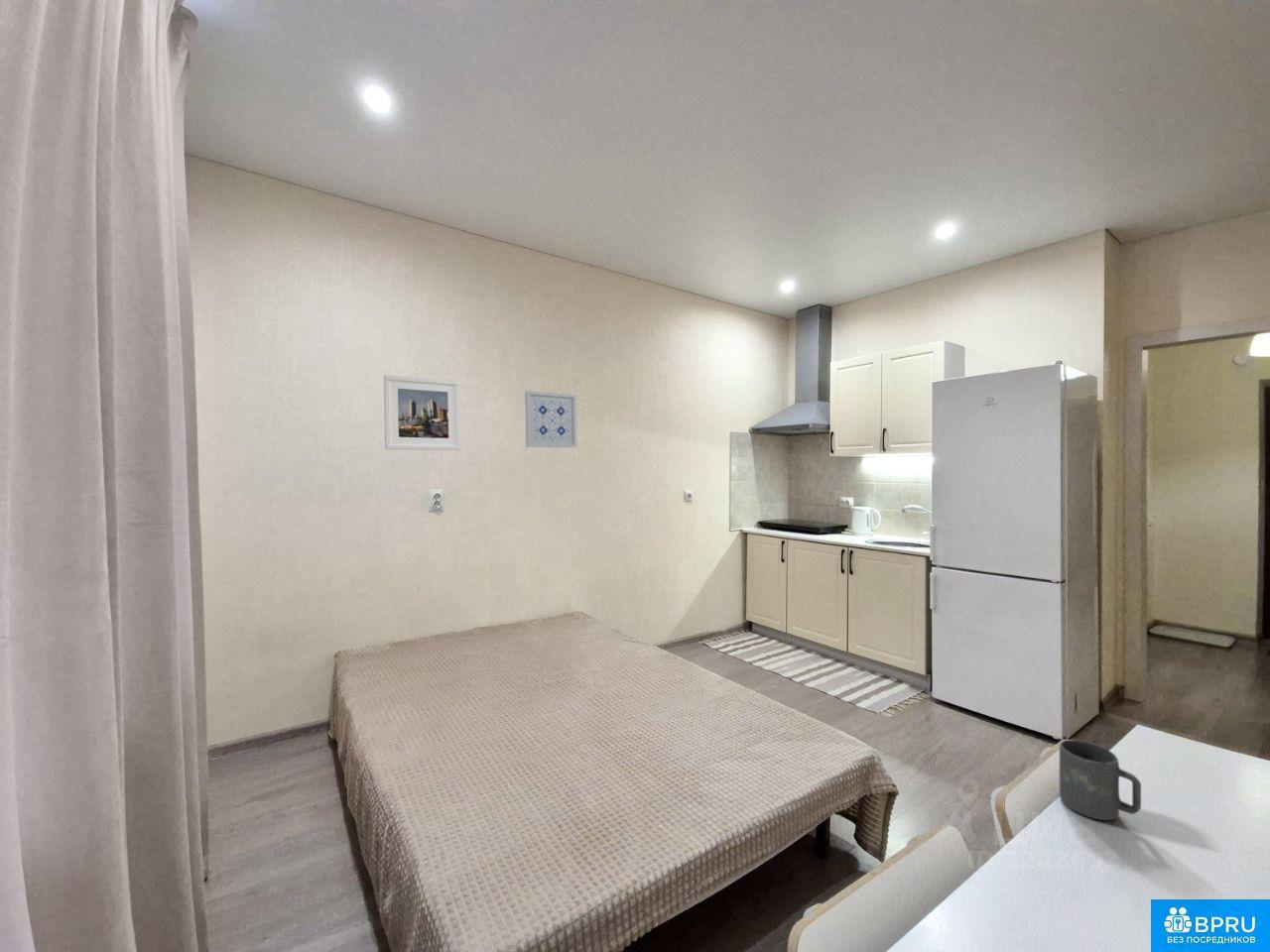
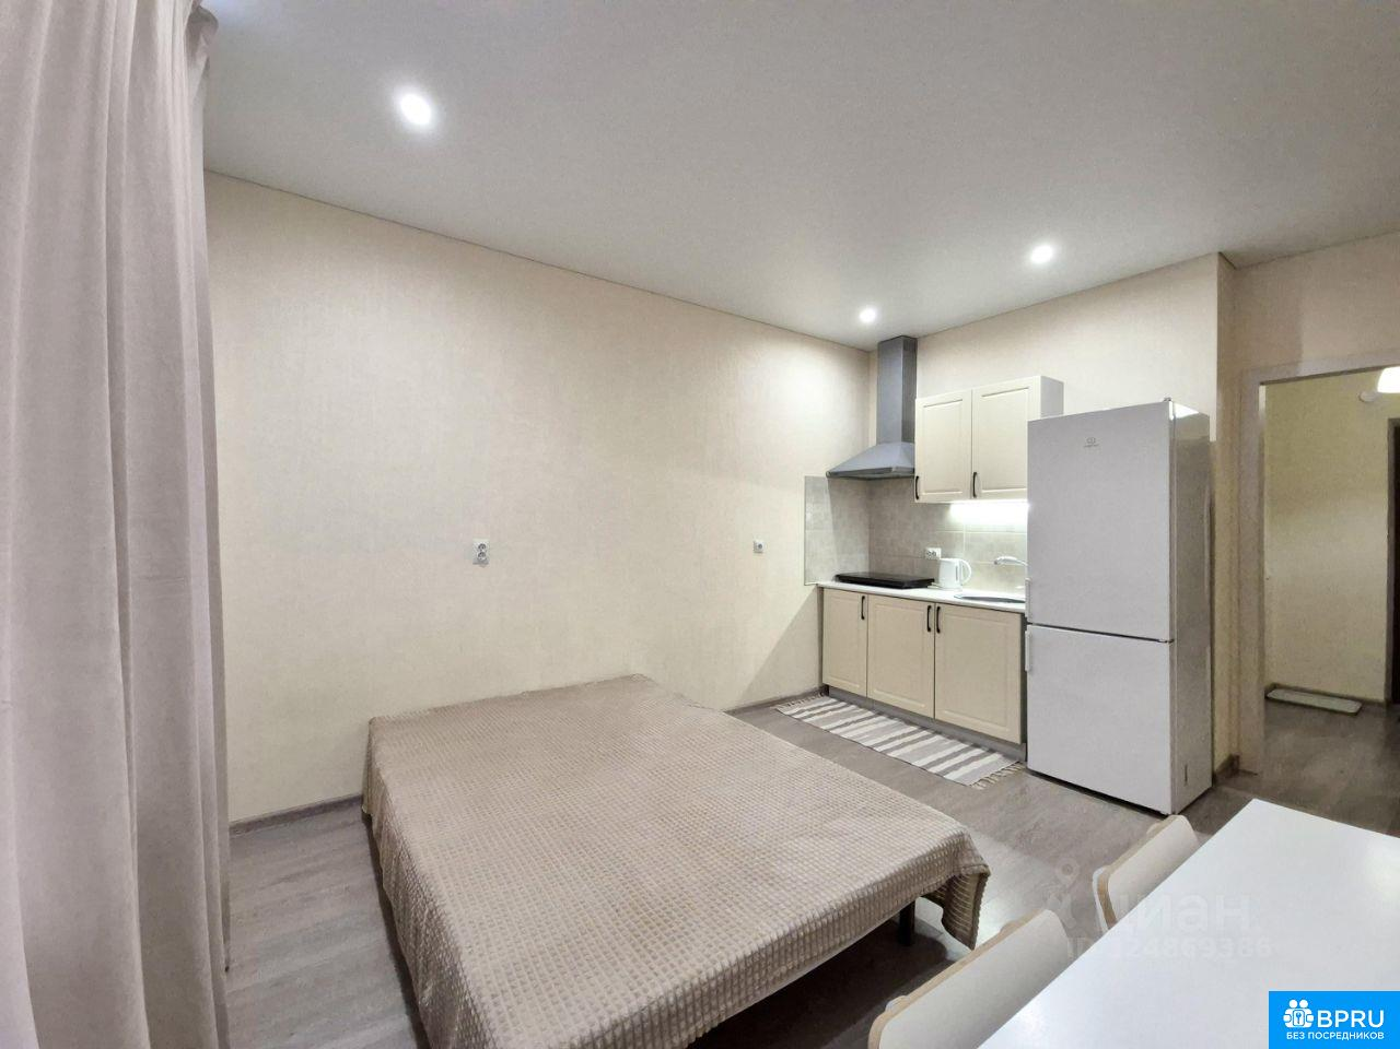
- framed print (424, 414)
- mug (1098, 782)
- wall art (552, 419)
